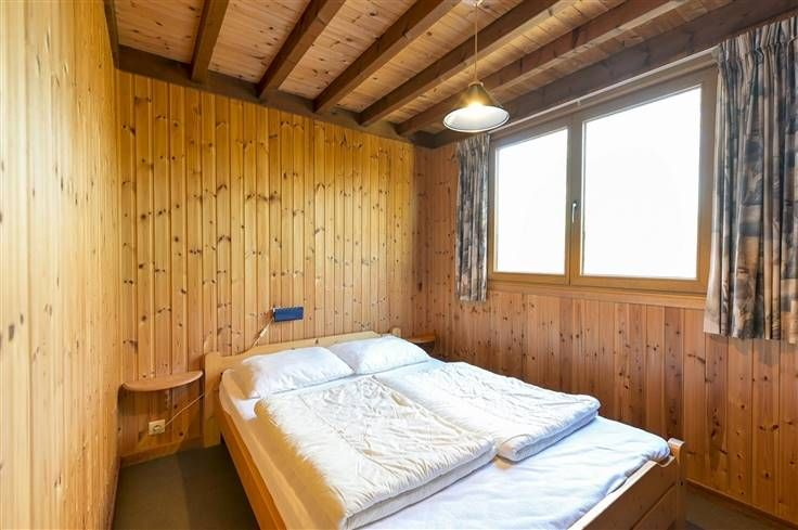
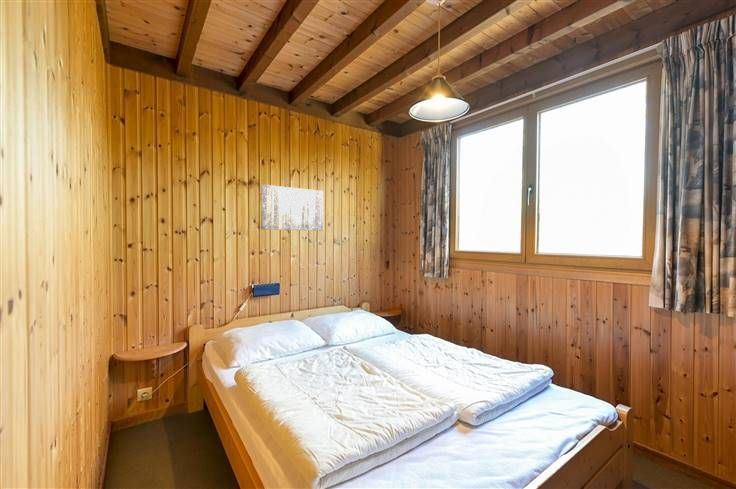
+ wall art (293, 209)
